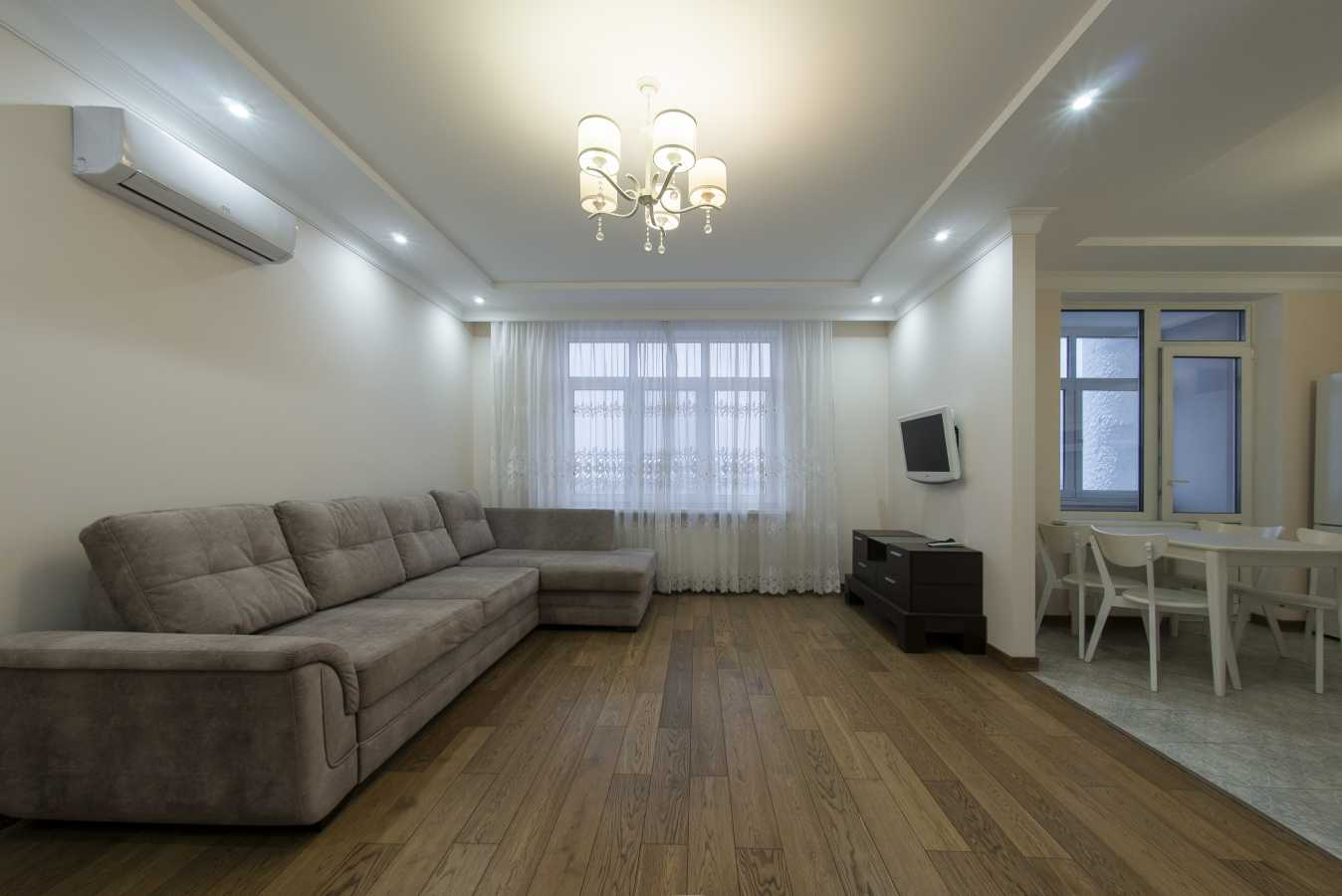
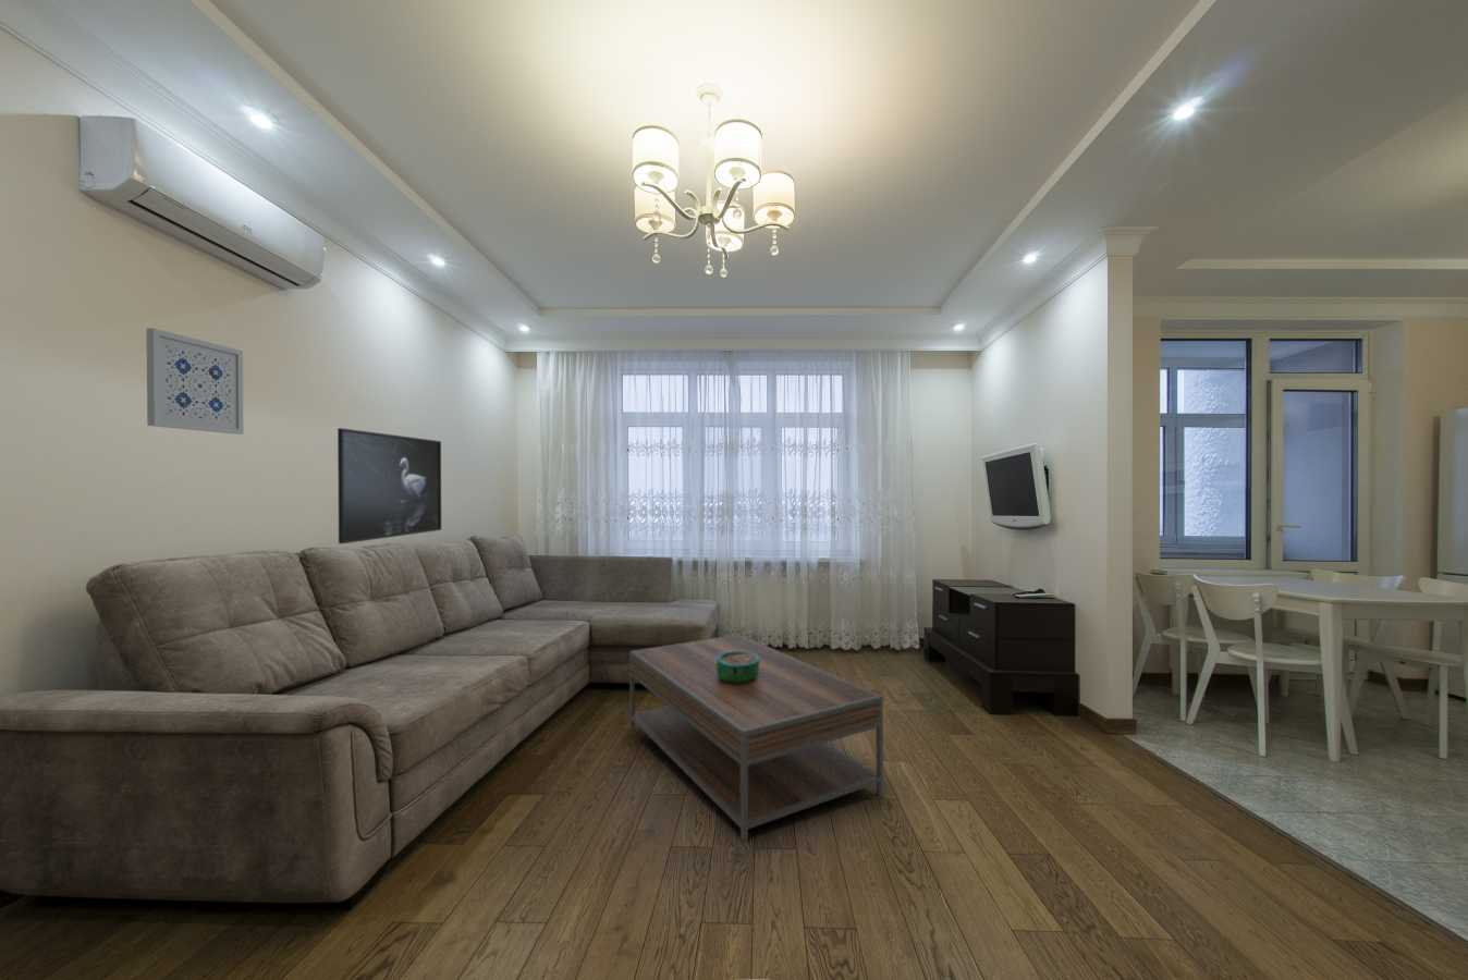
+ decorative bowl (737, 666)
+ coffee table (744, 714)
+ wall art (198, 384)
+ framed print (396, 486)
